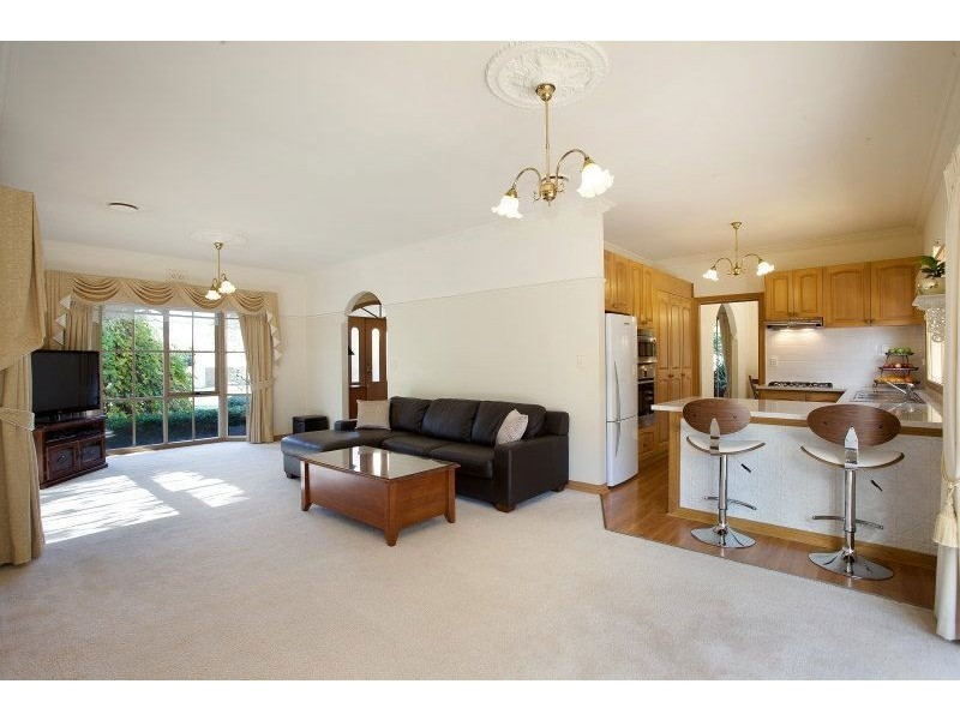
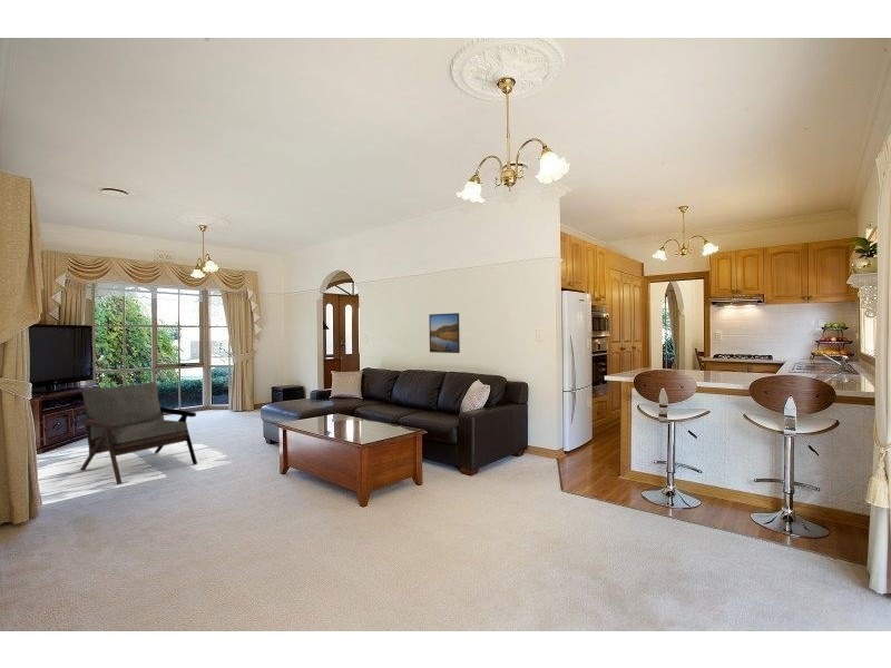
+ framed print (443, 333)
+ armchair (138, 426)
